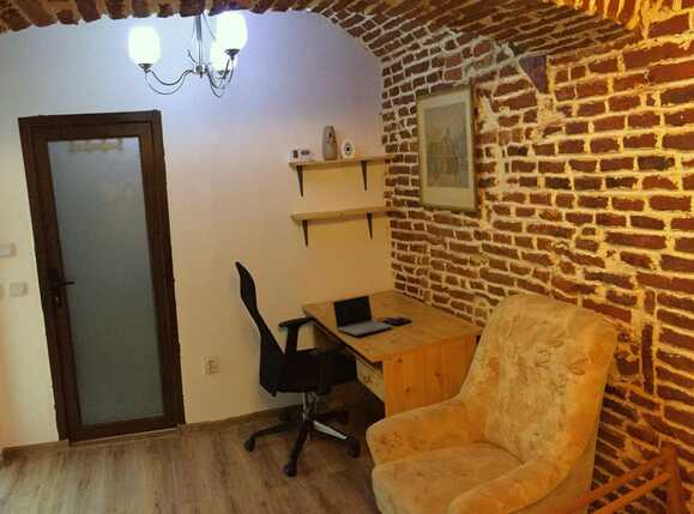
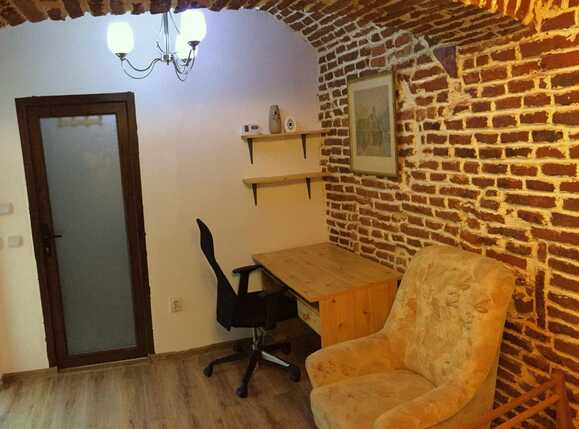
- laptop computer (370, 312)
